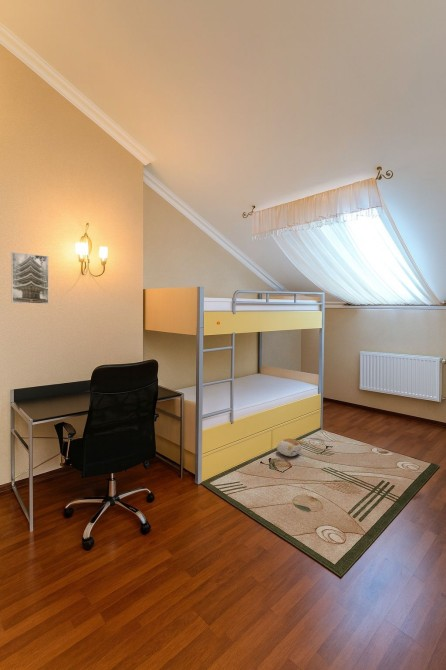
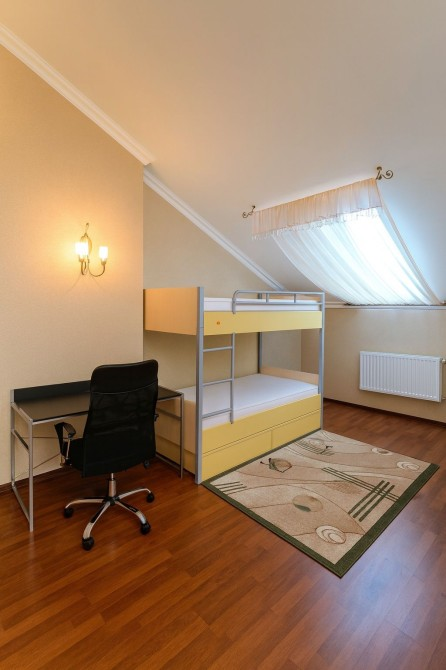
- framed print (30, 278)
- plush toy (287, 446)
